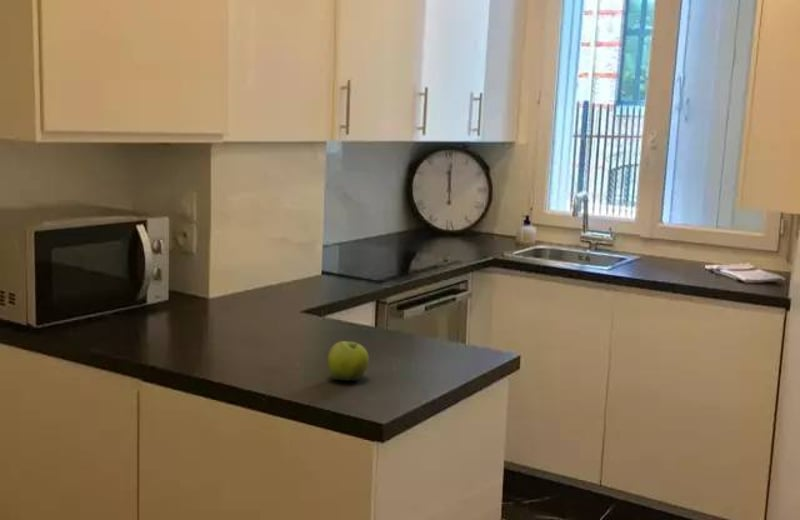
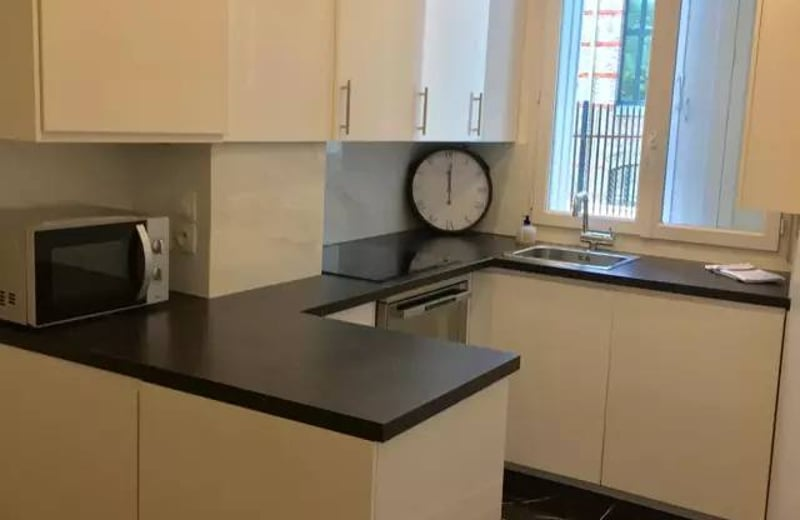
- fruit (348, 360)
